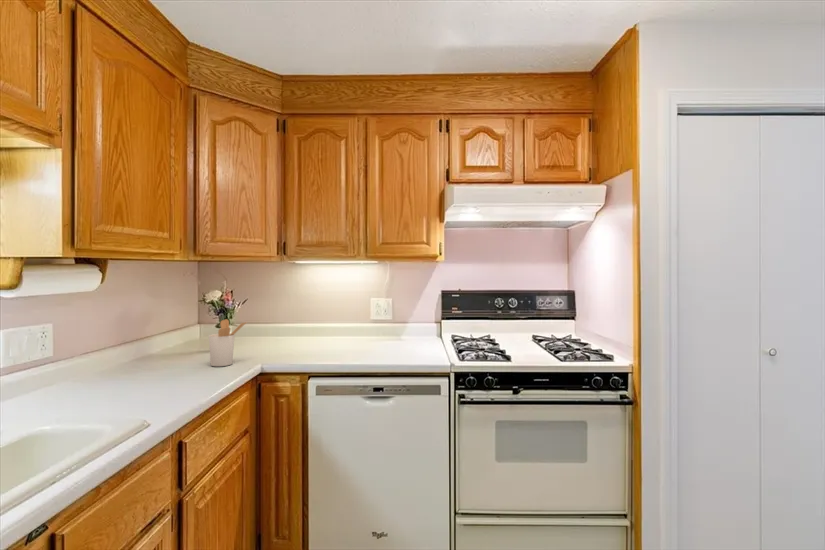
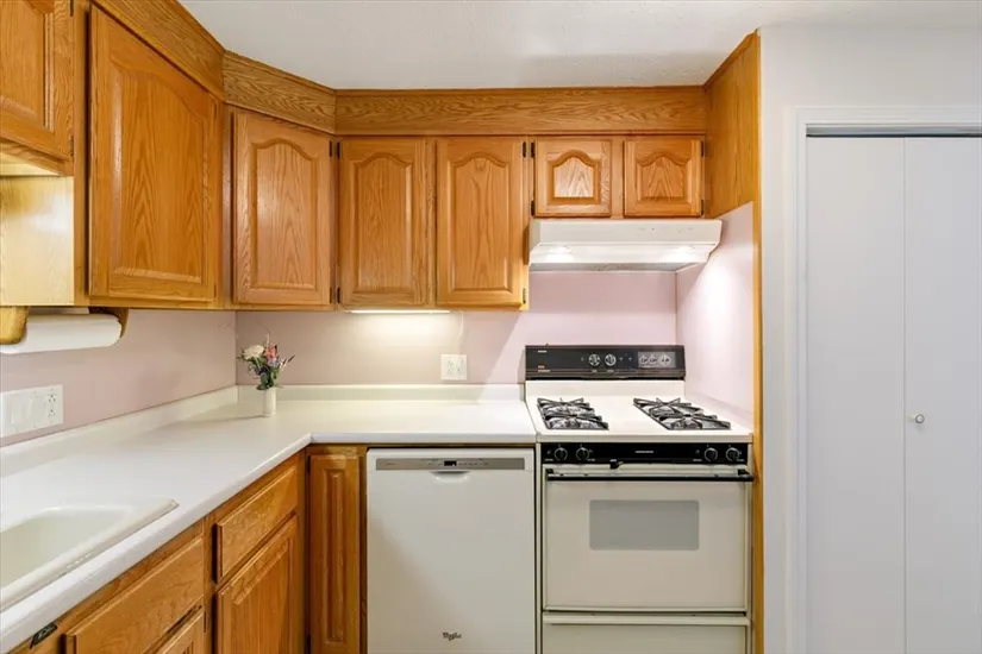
- utensil holder (228, 342)
